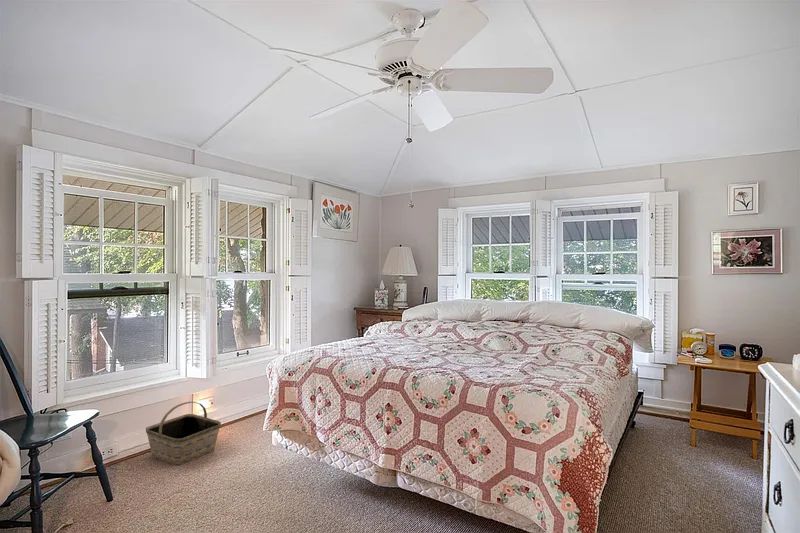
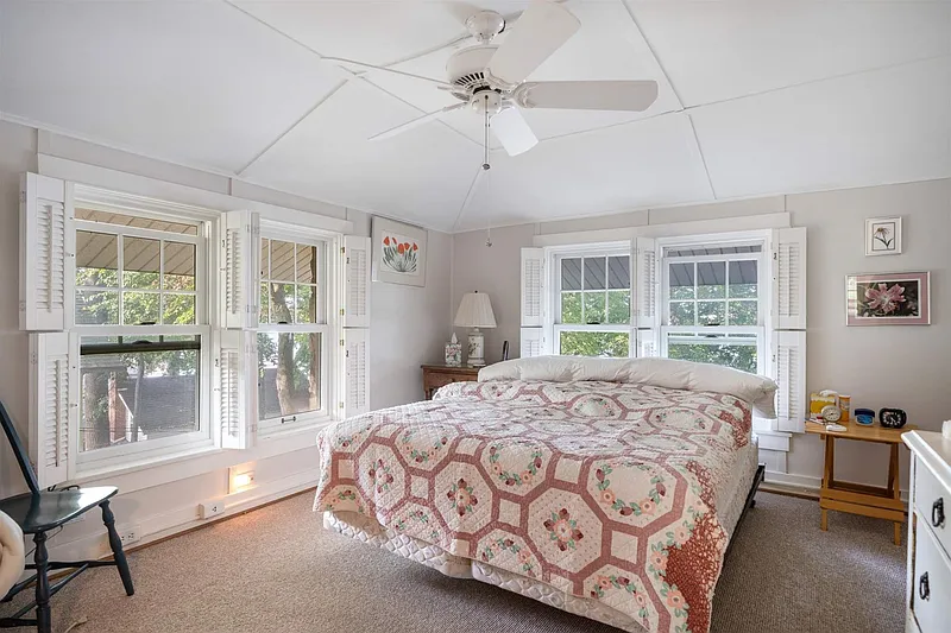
- basket (183, 427)
